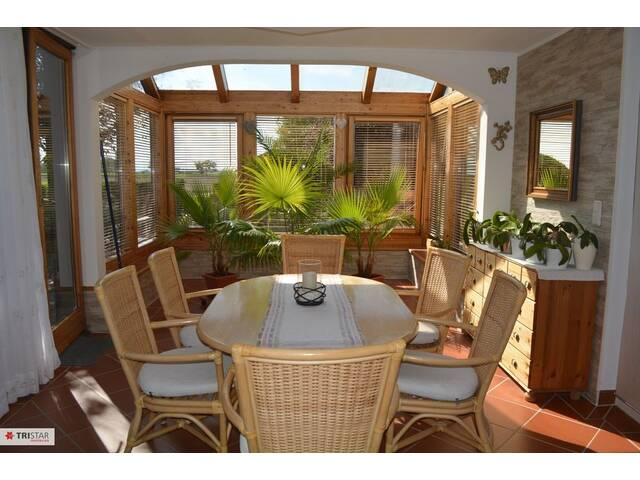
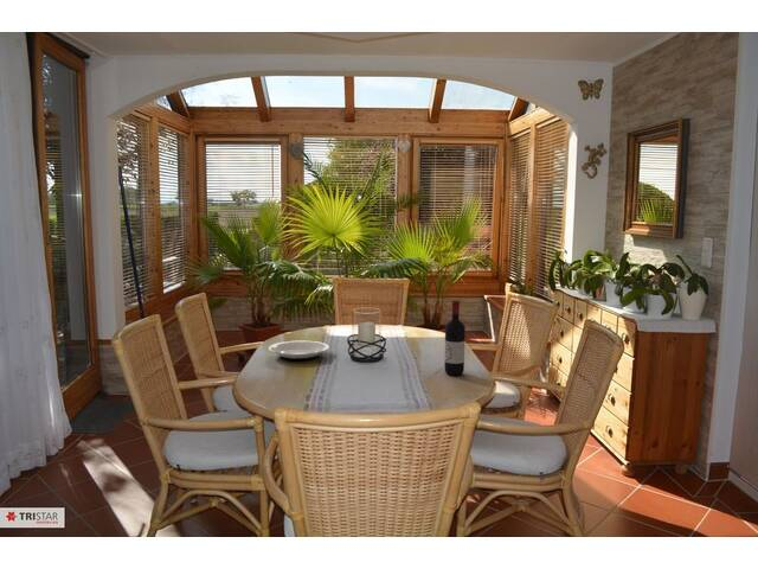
+ wine bottle (455, 337)
+ plate (298, 351)
